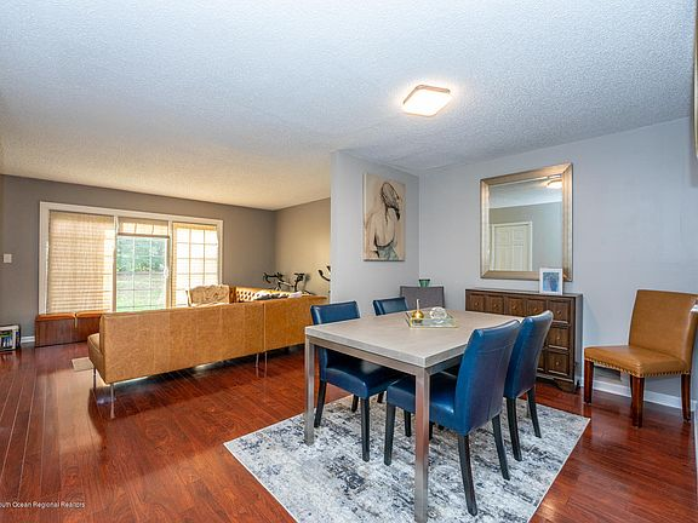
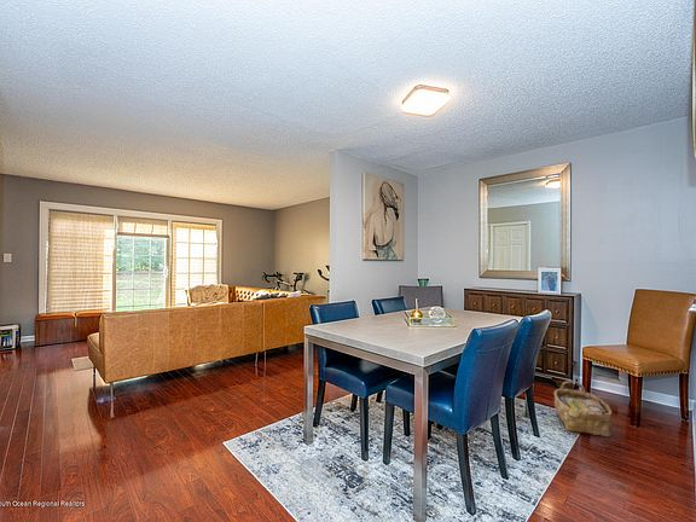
+ woven basket (581, 407)
